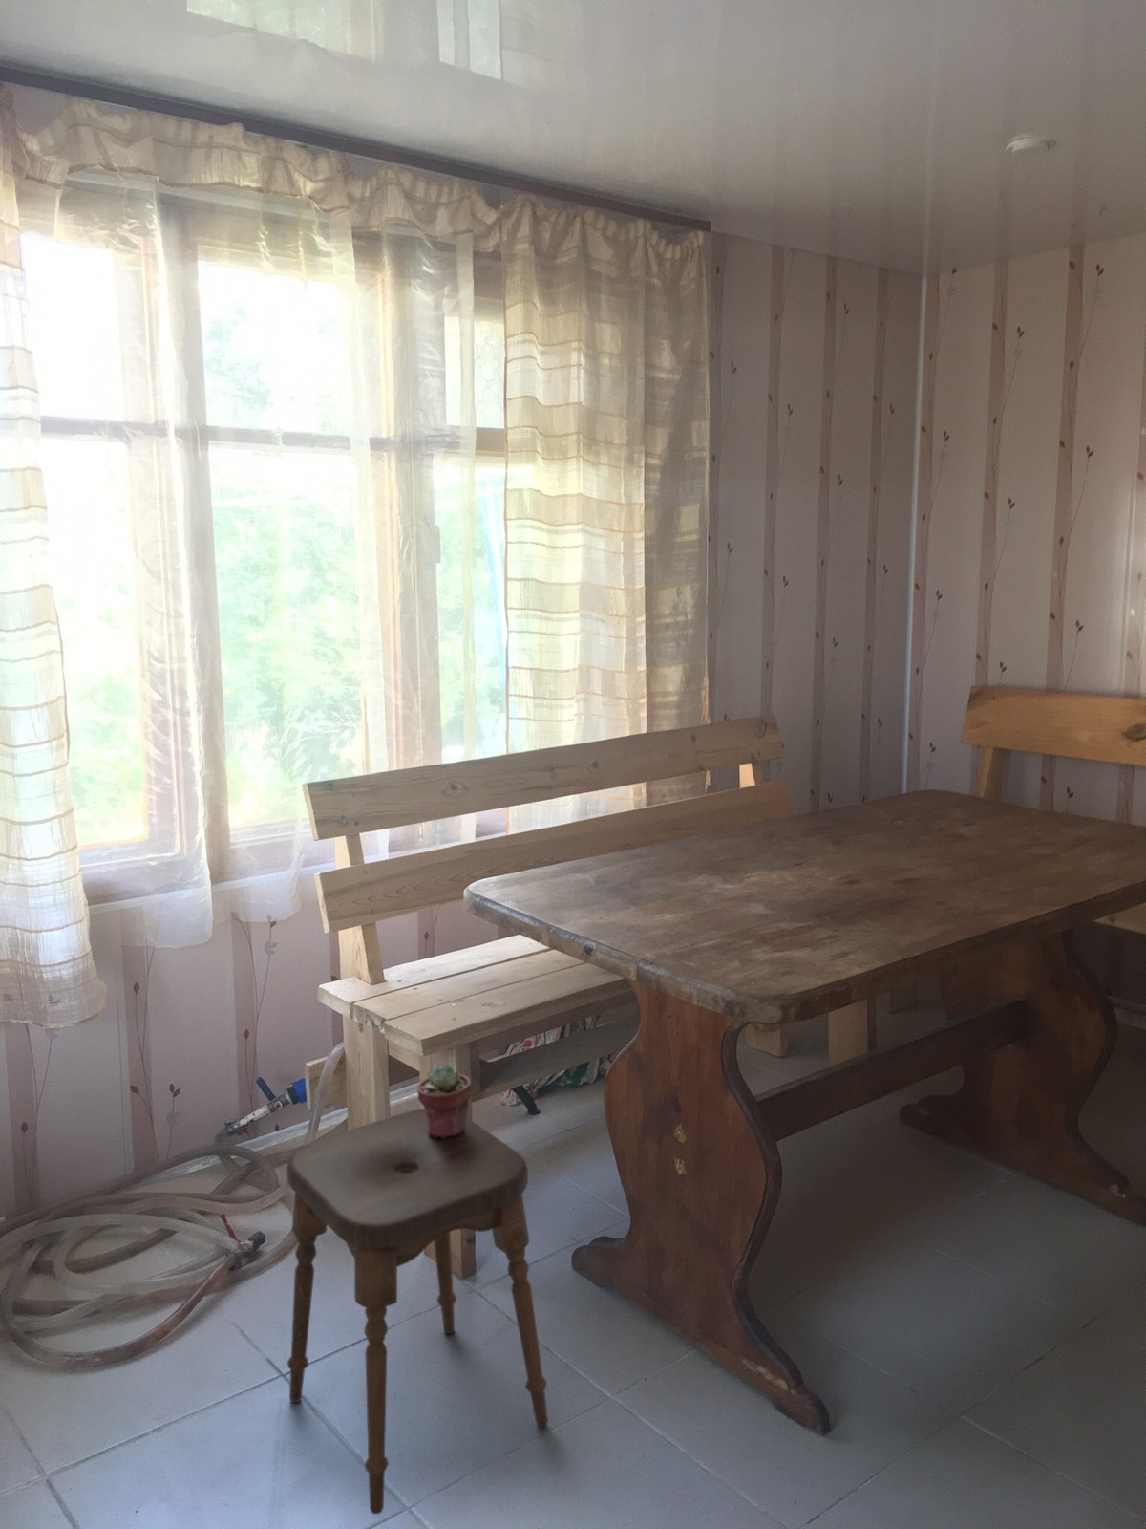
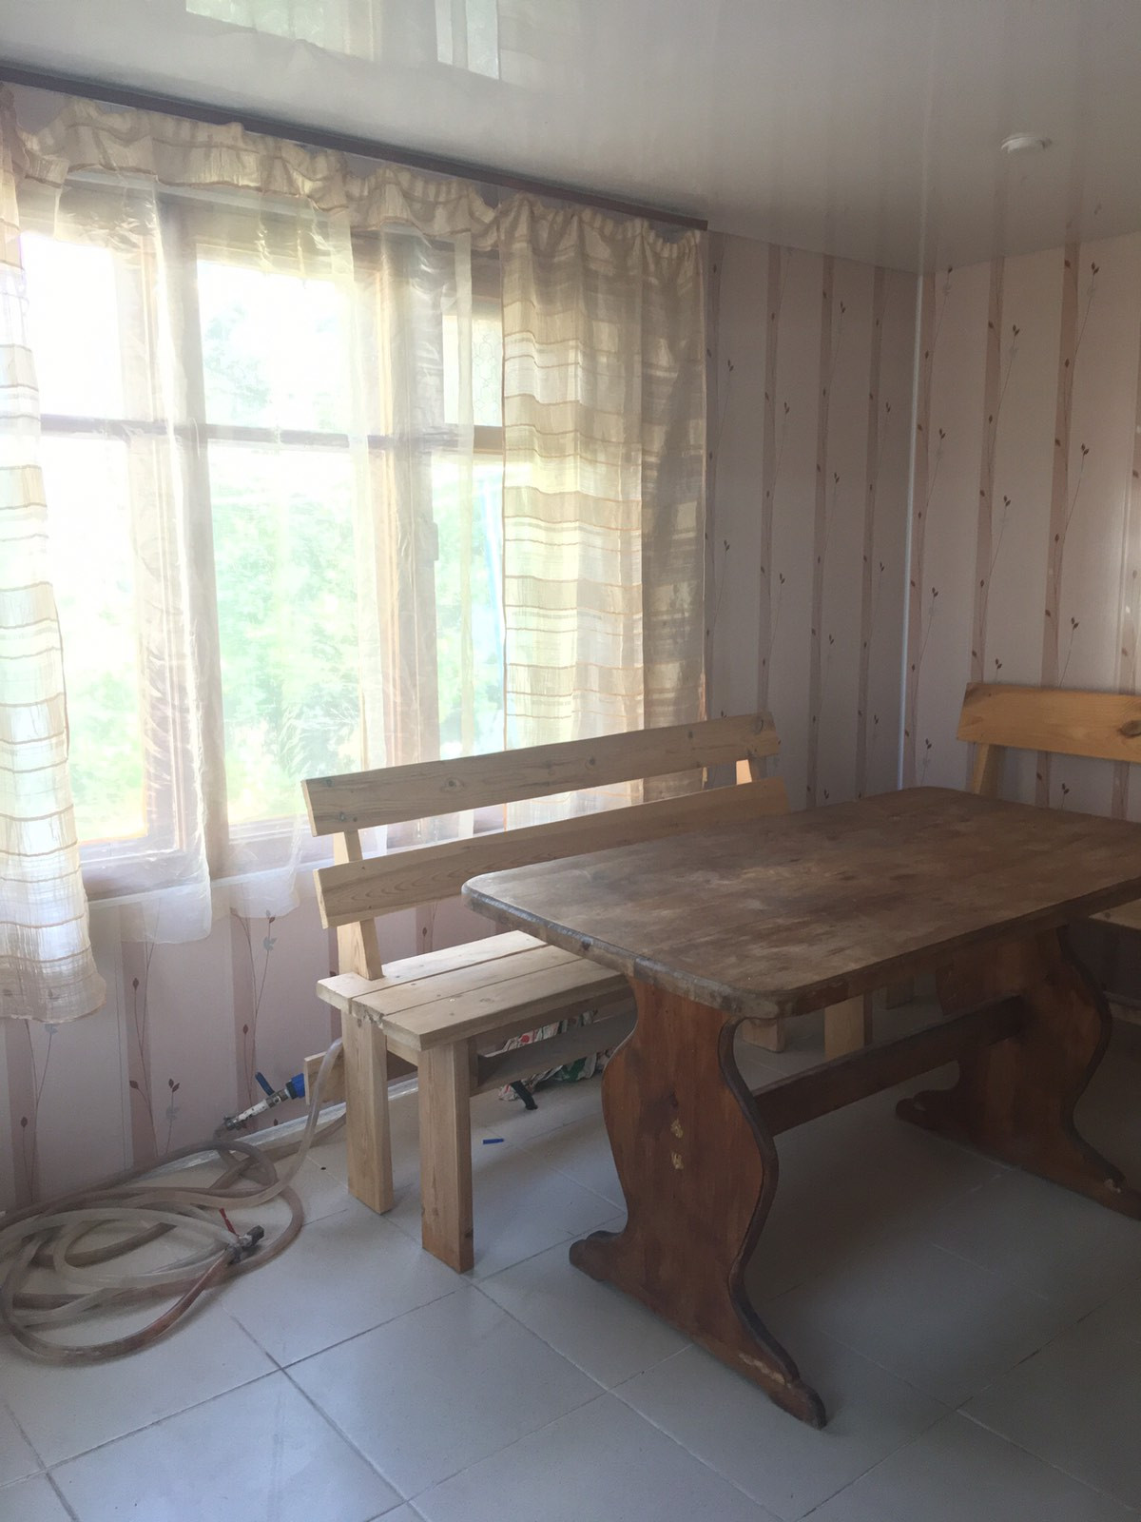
- stool (396, 1288)
- potted succulent (444, 1096)
